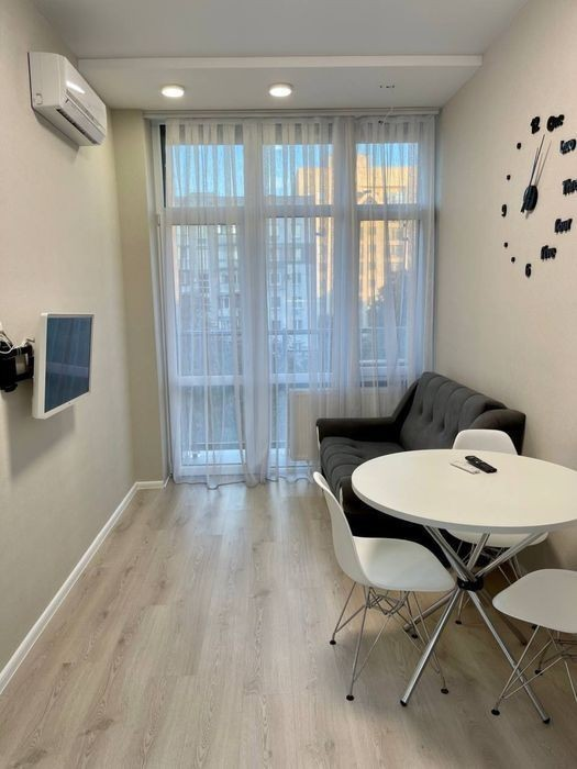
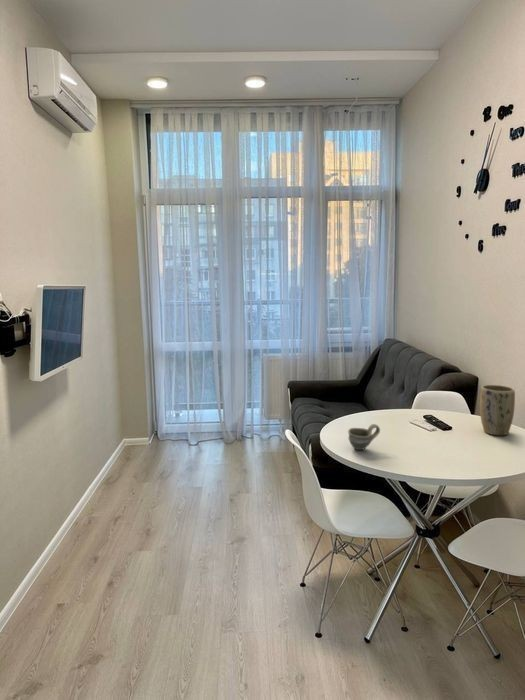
+ plant pot (496, 410)
+ cup (362, 437)
